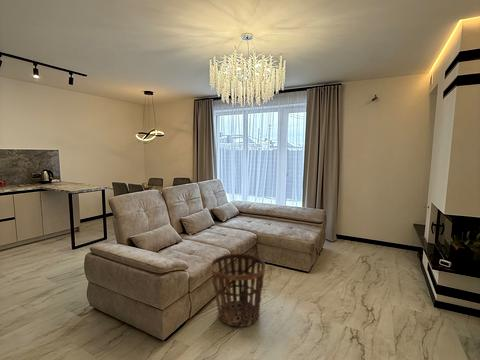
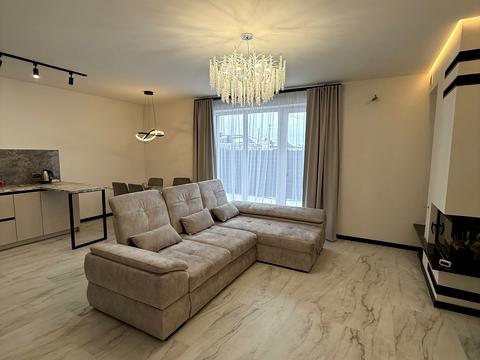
- basket (239, 288)
